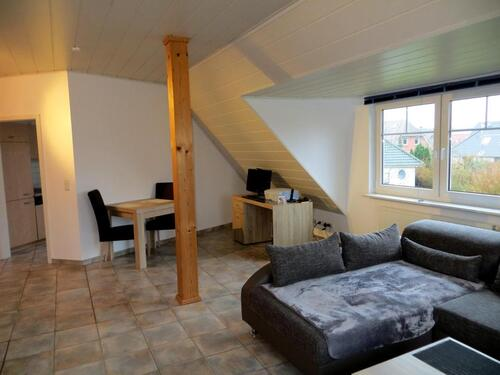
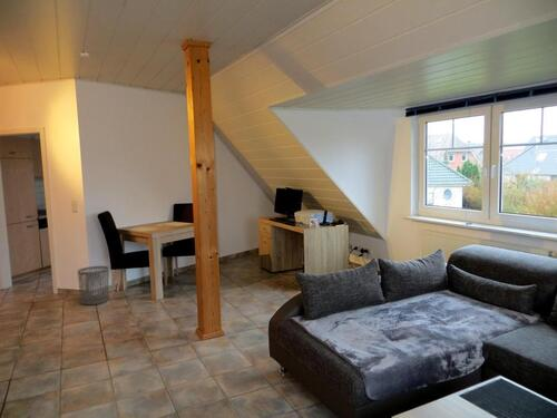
+ waste bin (94, 284)
